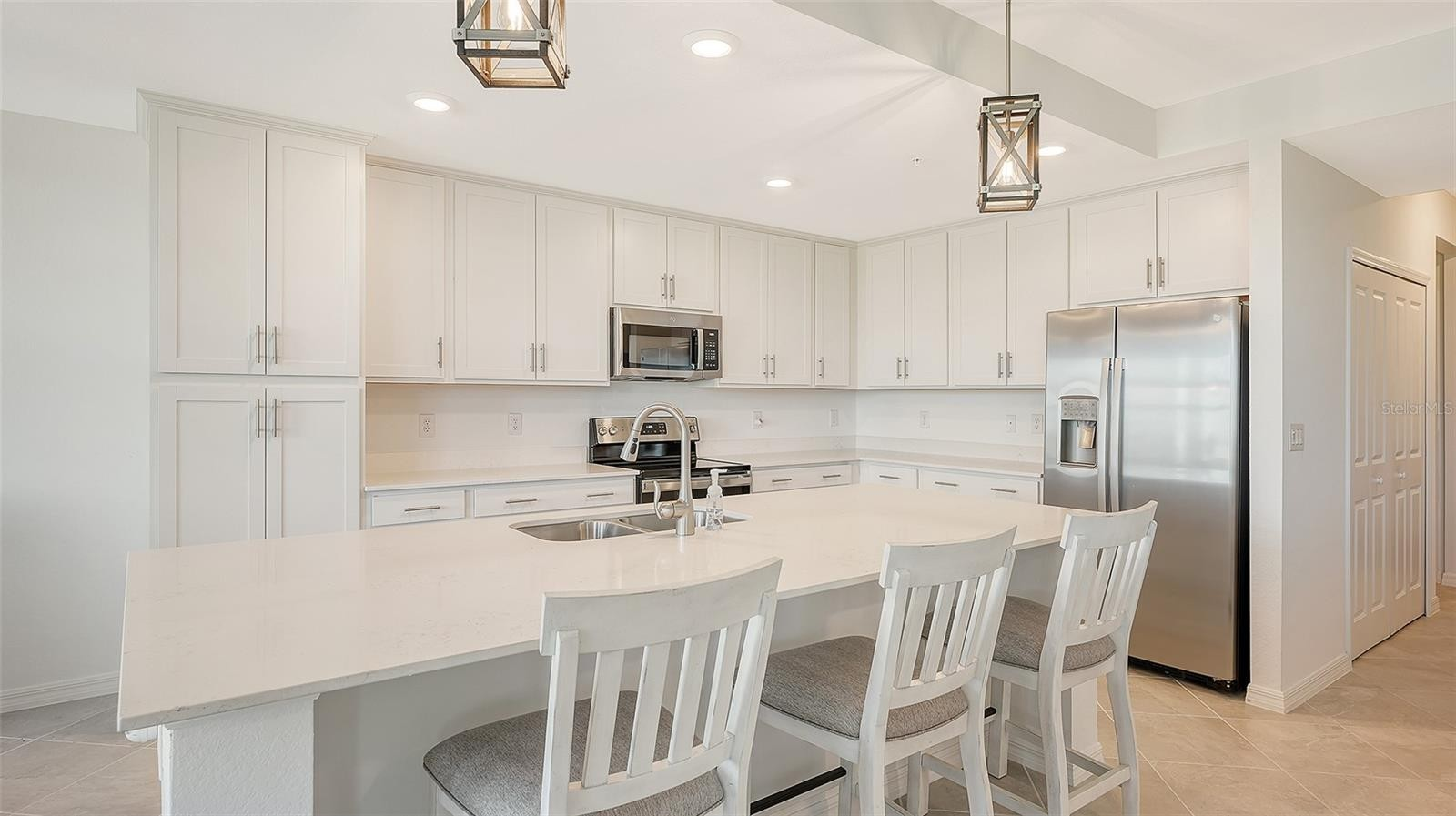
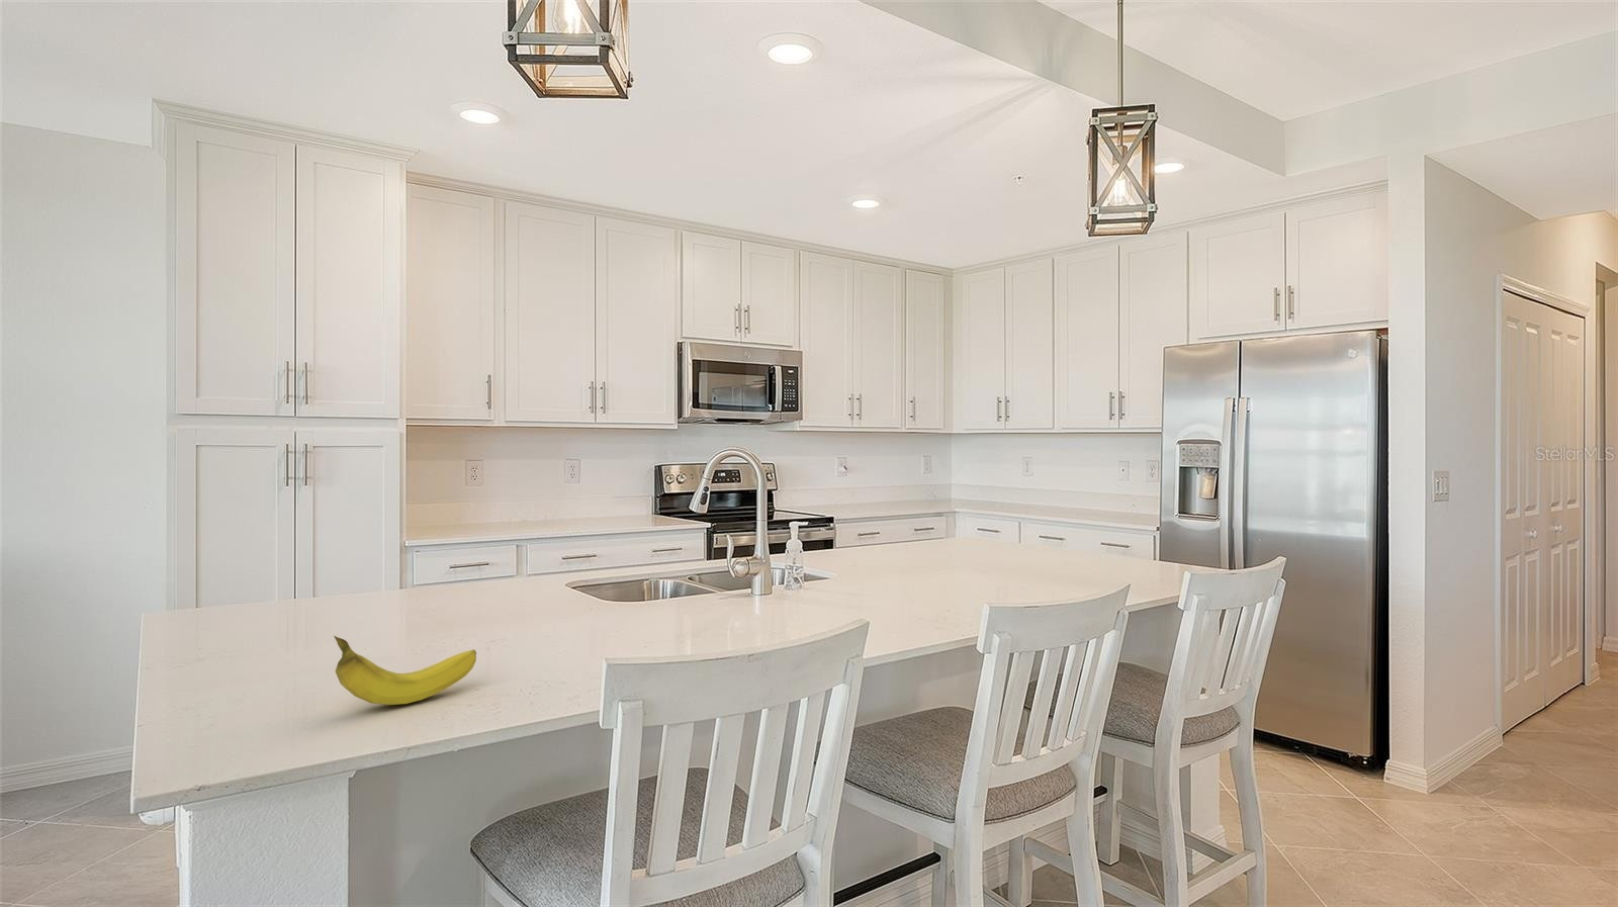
+ fruit (408, 672)
